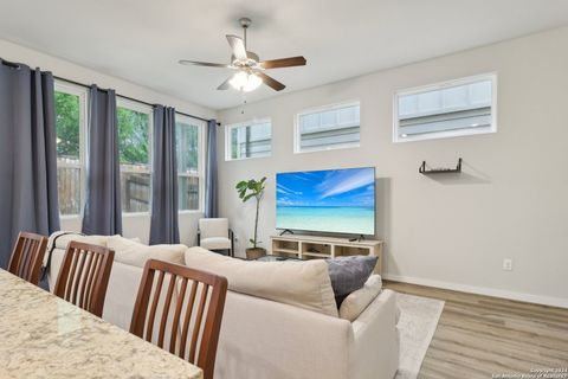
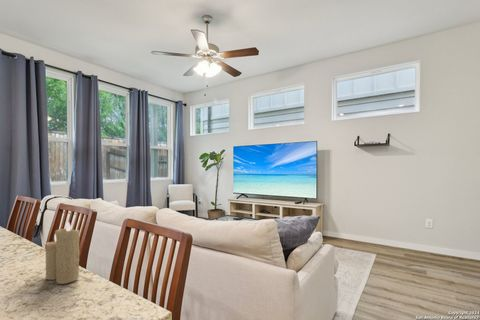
+ candle (62, 249)
